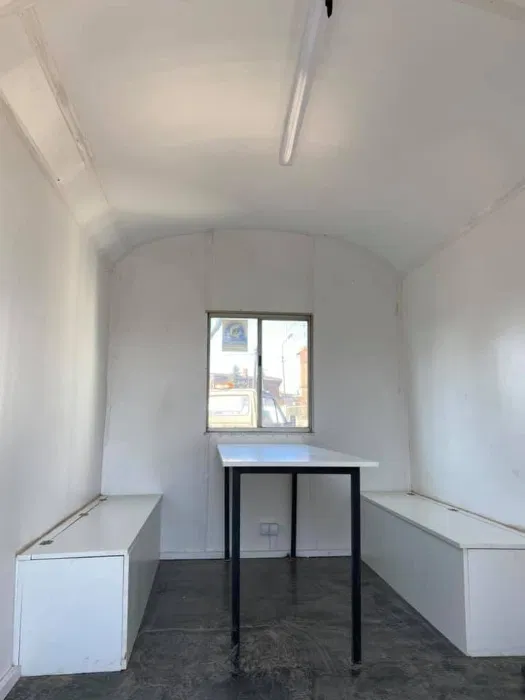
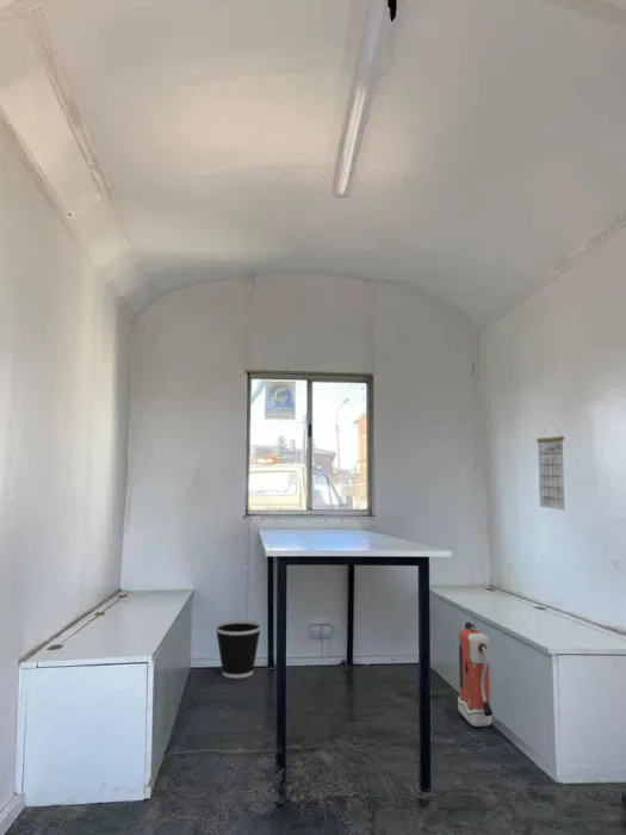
+ wastebasket (237, 649)
+ calendar (550, 464)
+ fire extinguisher (477, 672)
